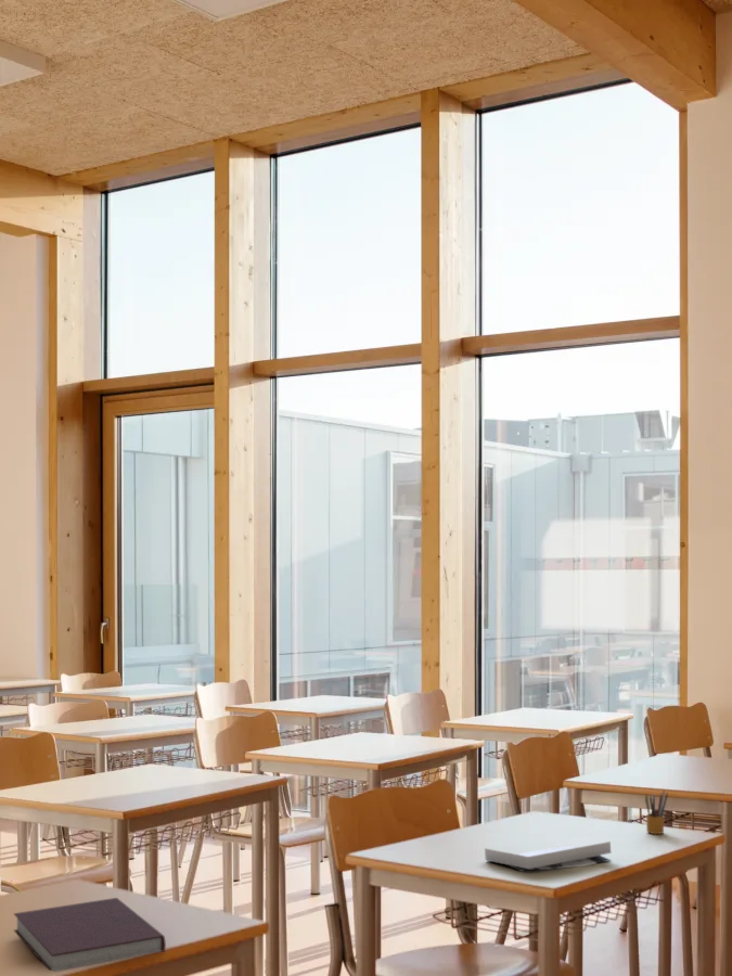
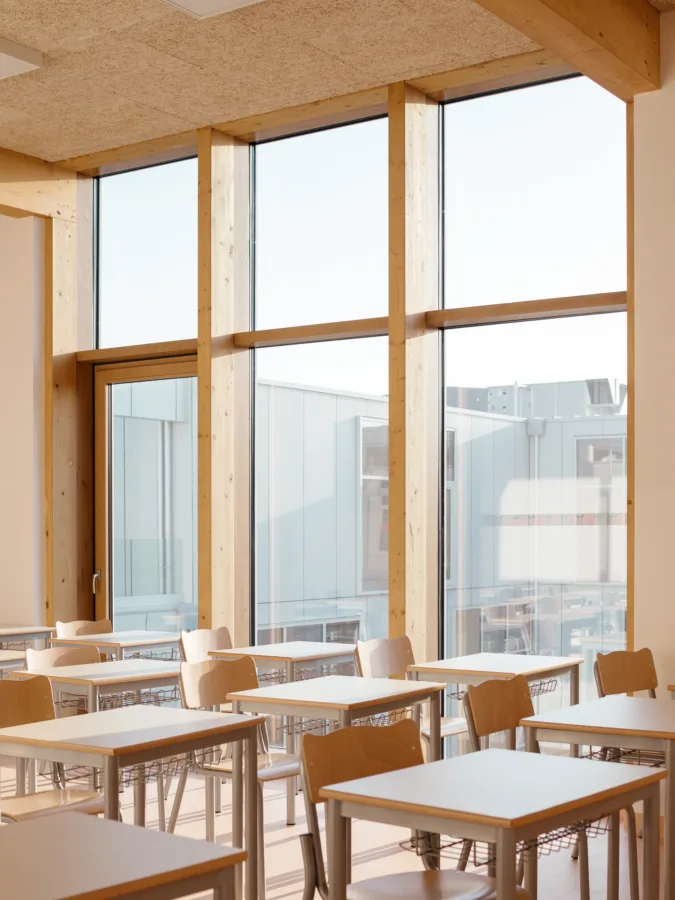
- book (548, 850)
- notebook (87, 933)
- pencil box (654, 811)
